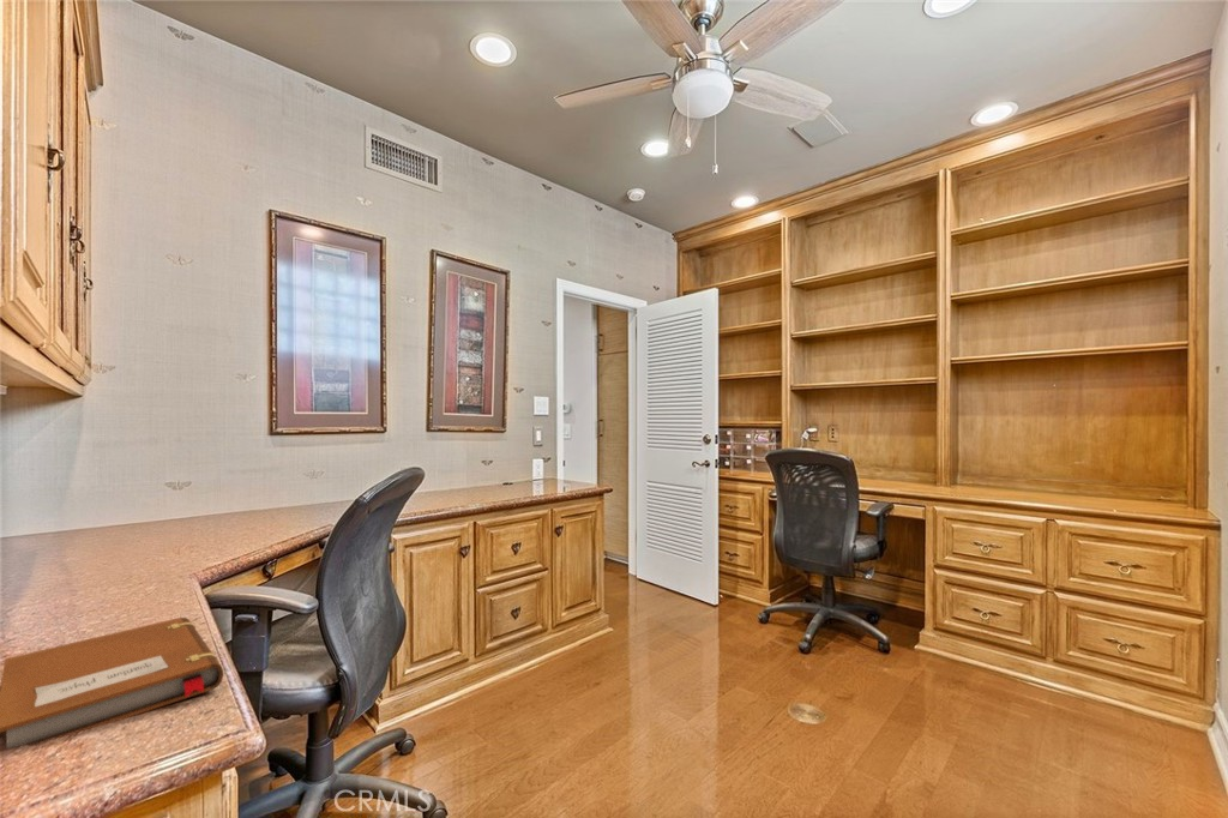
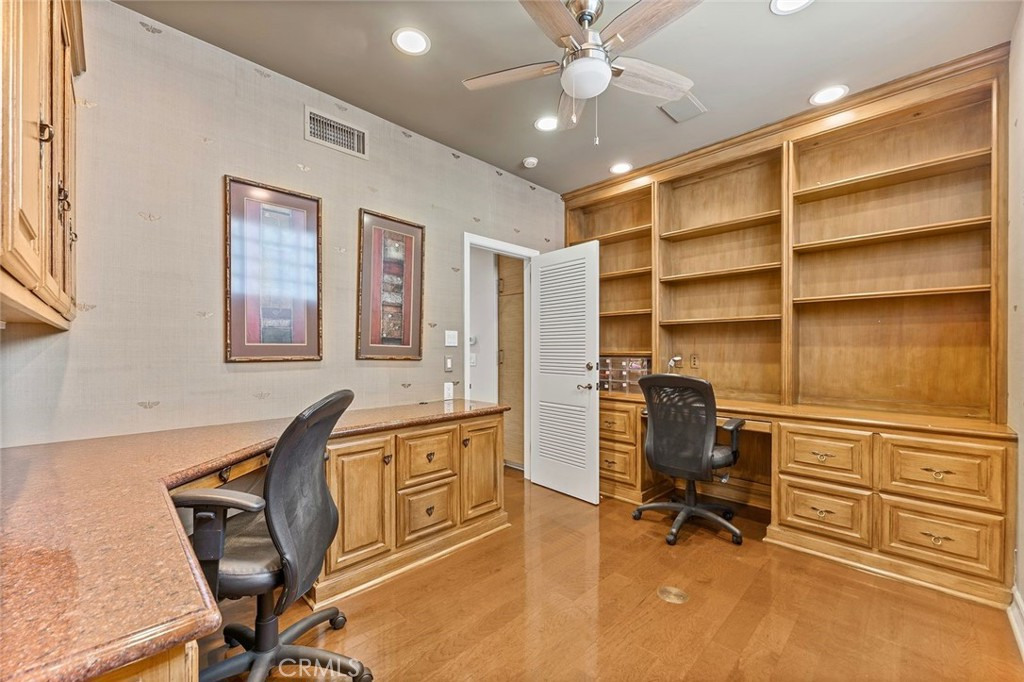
- notebook (114, 673)
